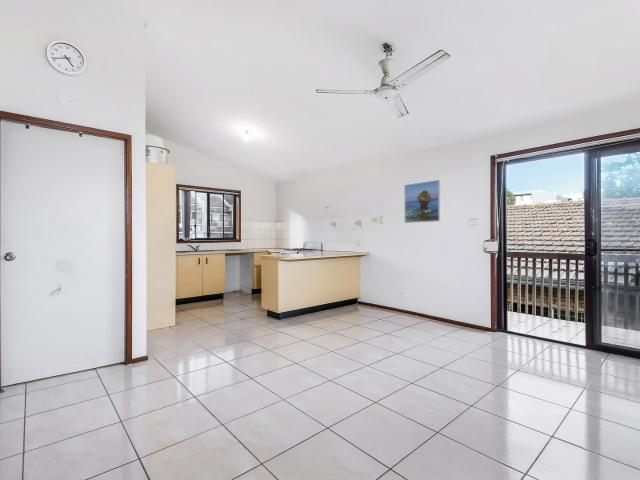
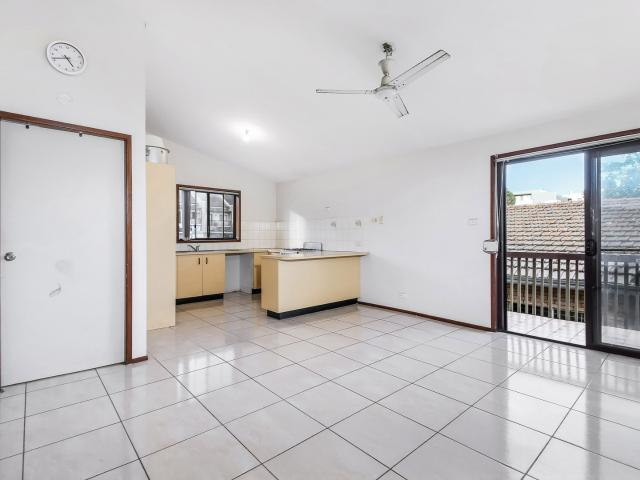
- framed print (421, 202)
